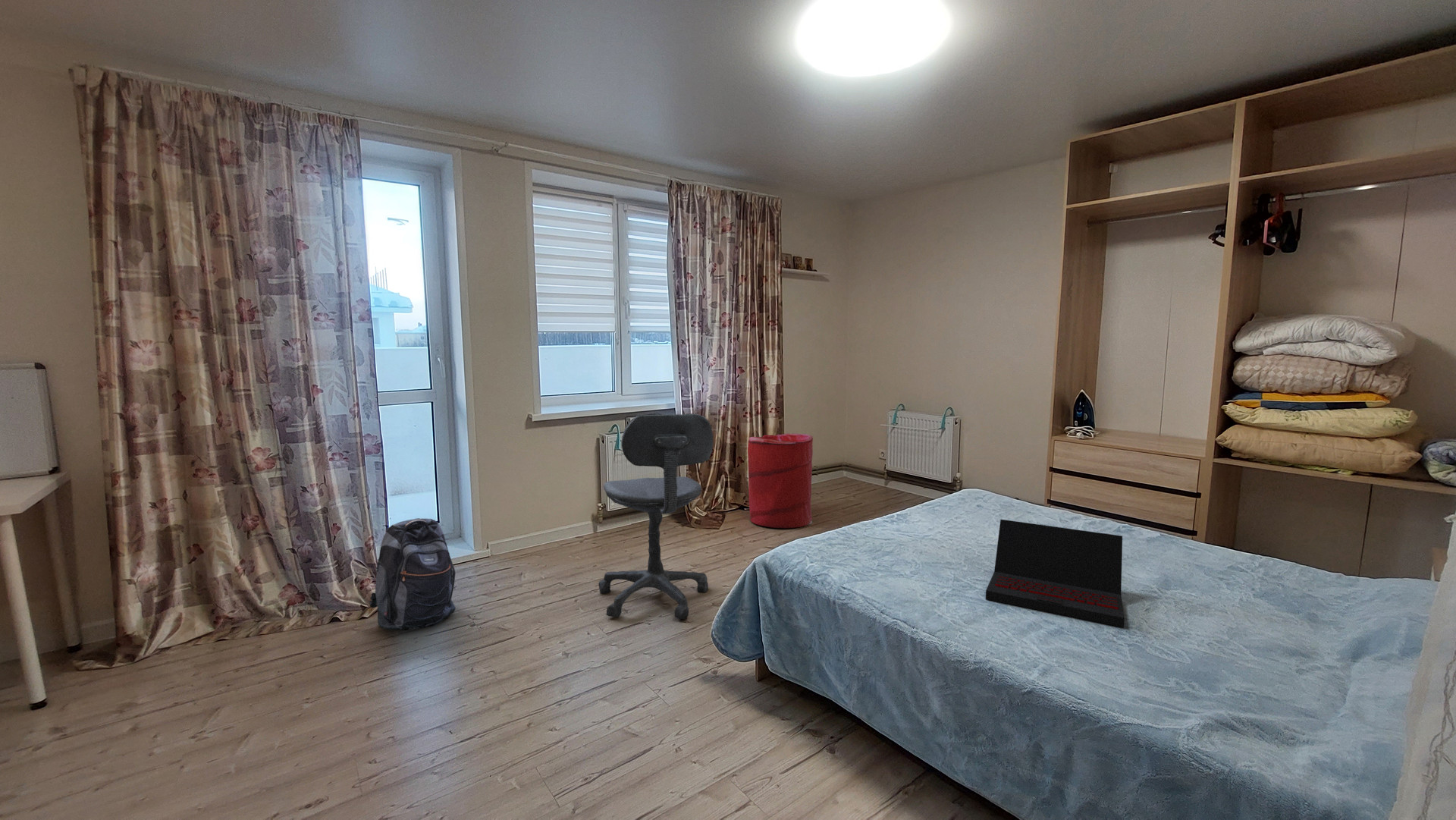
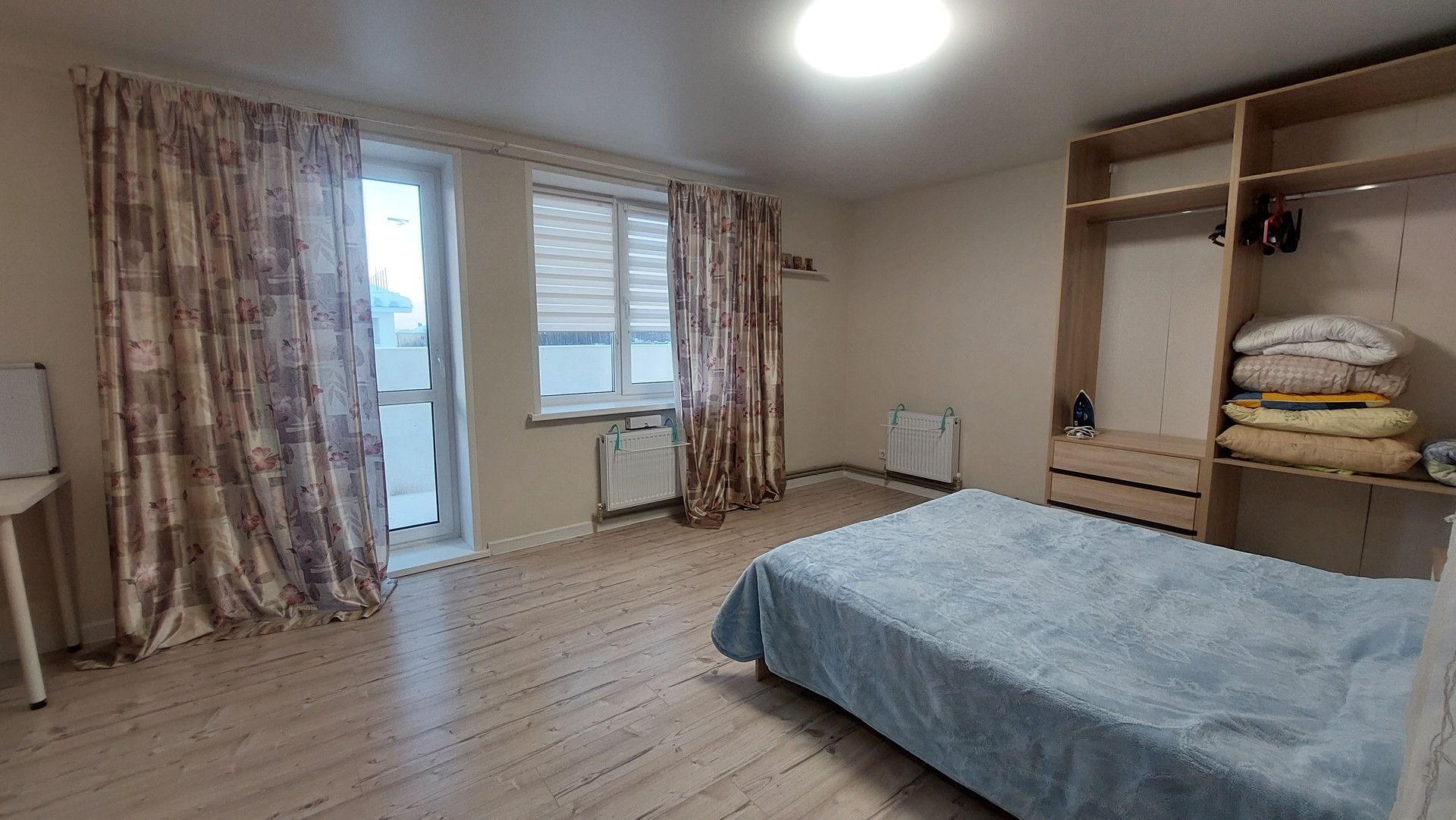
- office chair (656, 504)
- backpack (416, 568)
- laundry hamper (780, 476)
- laptop (1055, 566)
